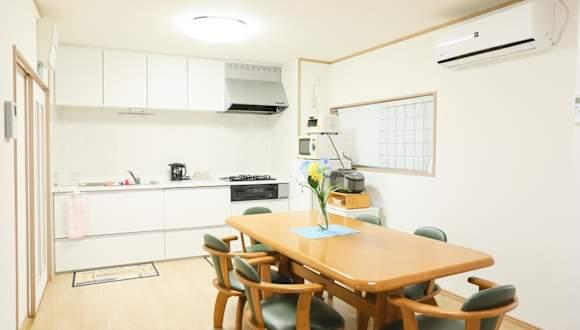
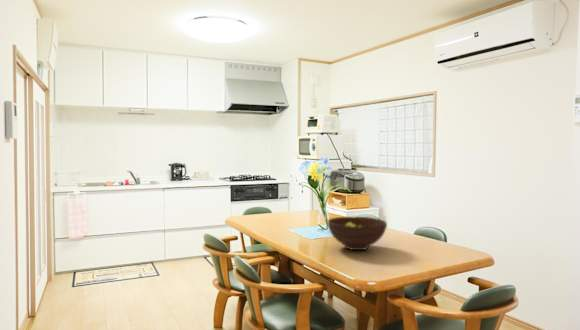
+ fruit bowl (356, 234)
